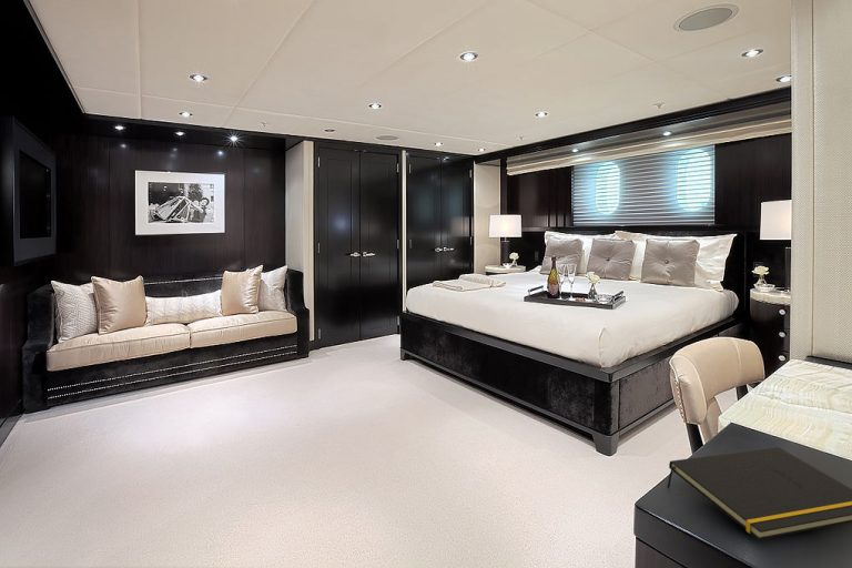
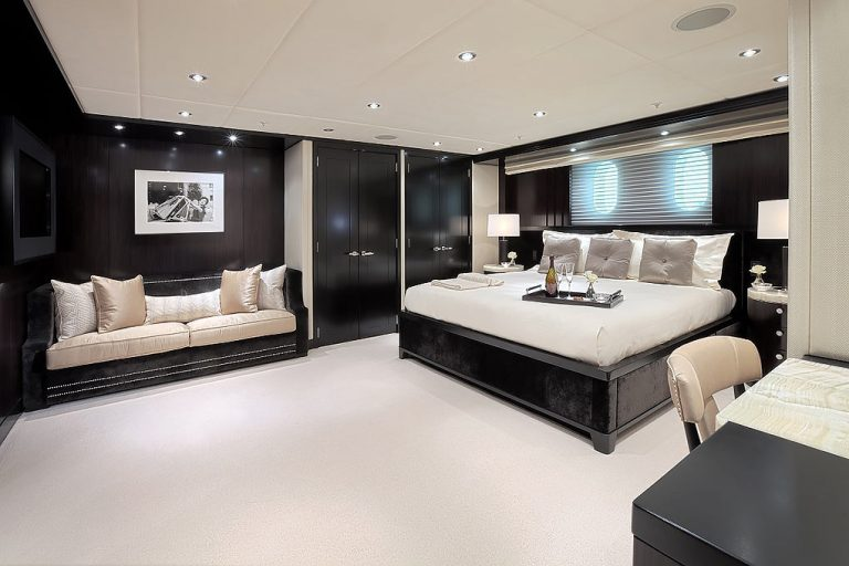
- notepad (769, 486)
